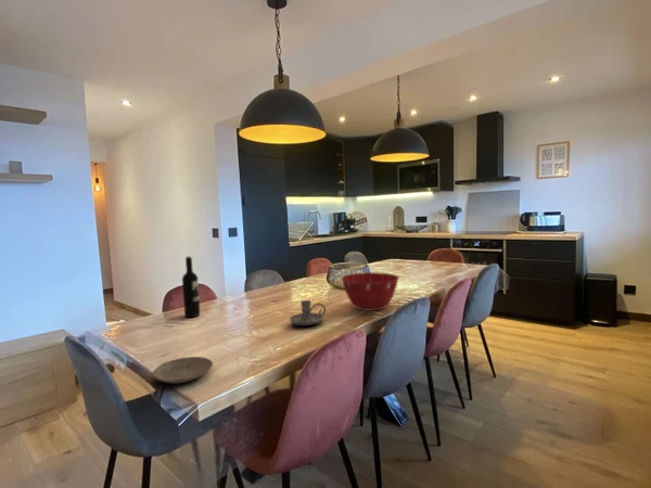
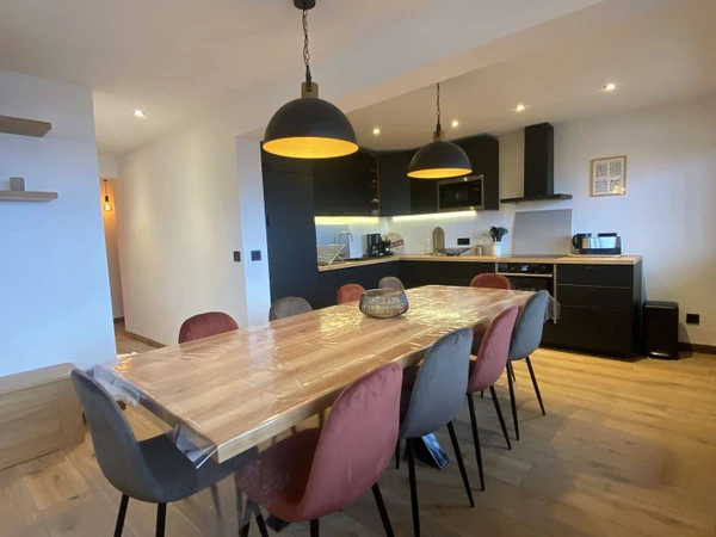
- wine bottle (190, 286)
- plate (183, 371)
- candle holder (309, 311)
- mixing bowl (370, 292)
